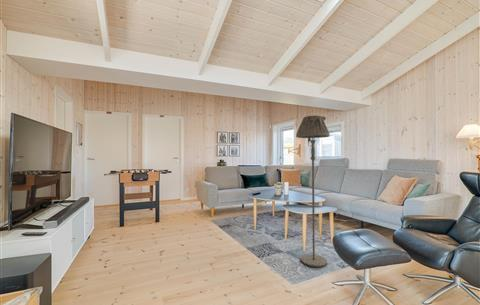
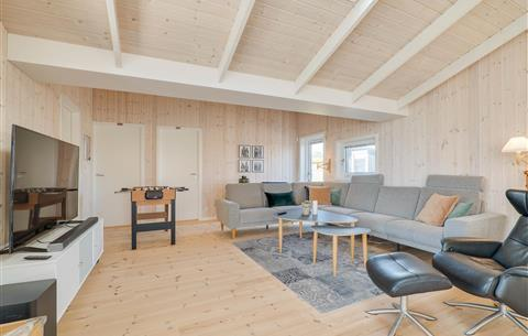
- floor lamp (313, 188)
